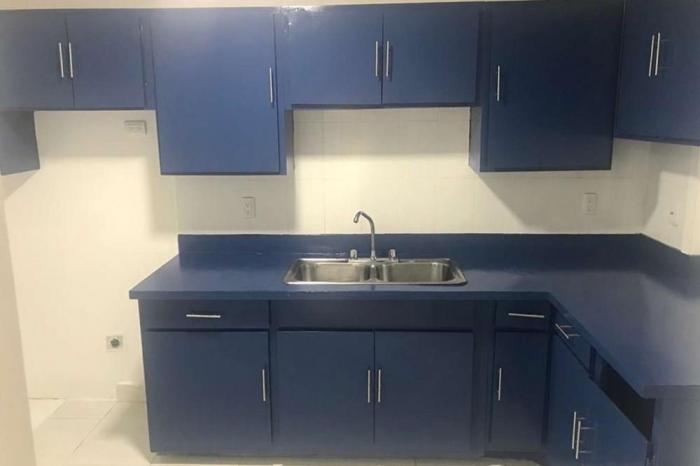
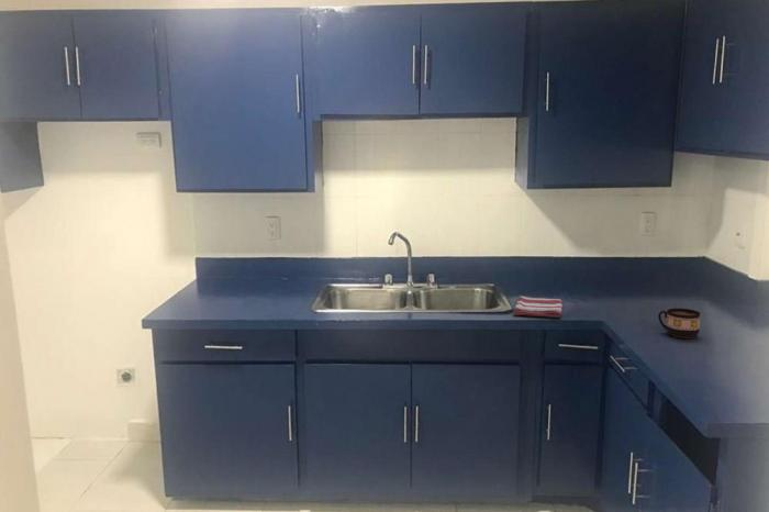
+ dish towel (538, 305)
+ cup (681, 322)
